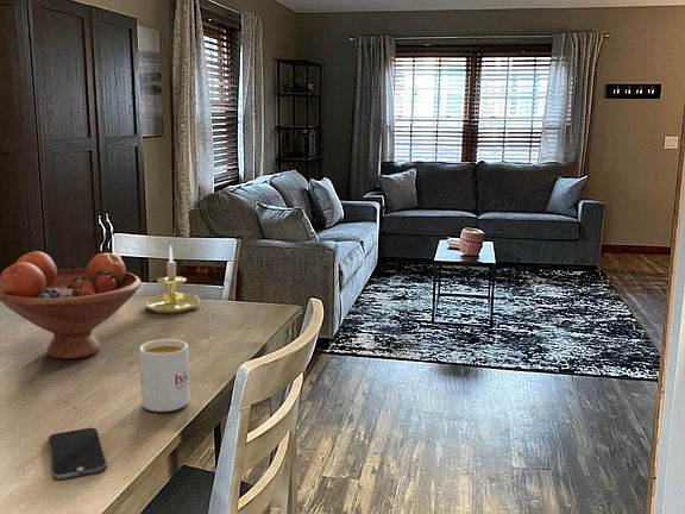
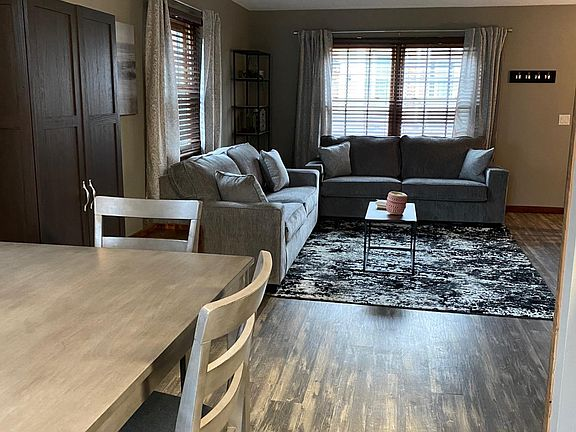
- smartphone (76, 451)
- mug (164, 371)
- candle holder (170, 277)
- fruit bowl (70, 305)
